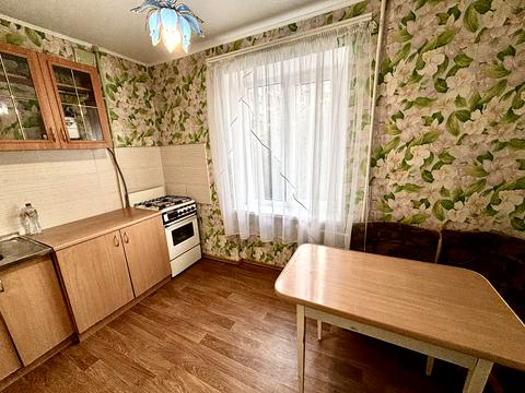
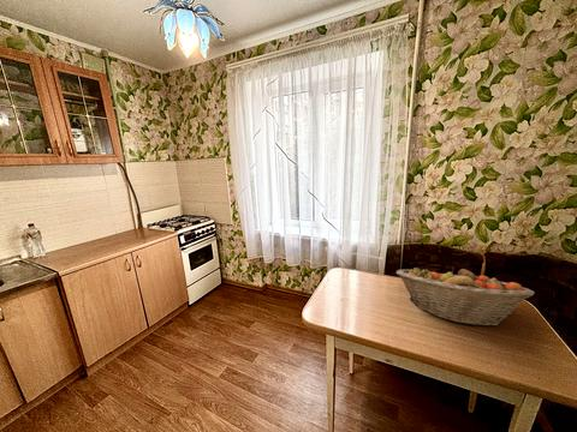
+ fruit basket (454, 288)
